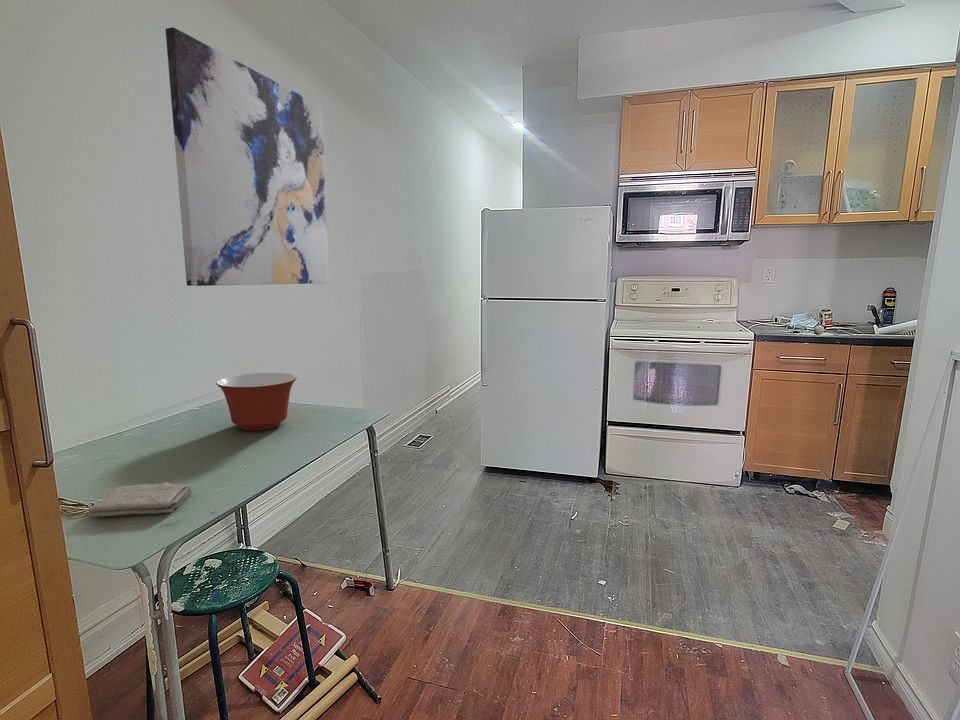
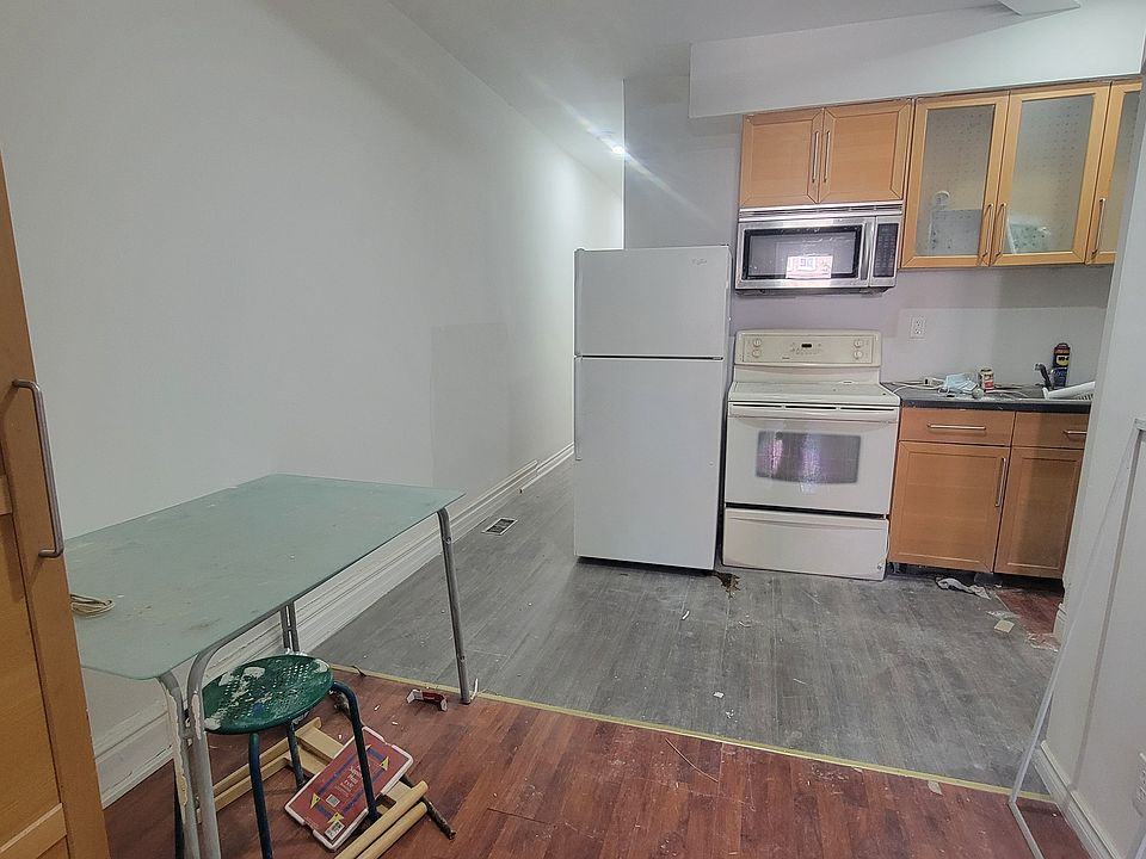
- washcloth (142, 498)
- mixing bowl (259, 402)
- wall art (264, 182)
